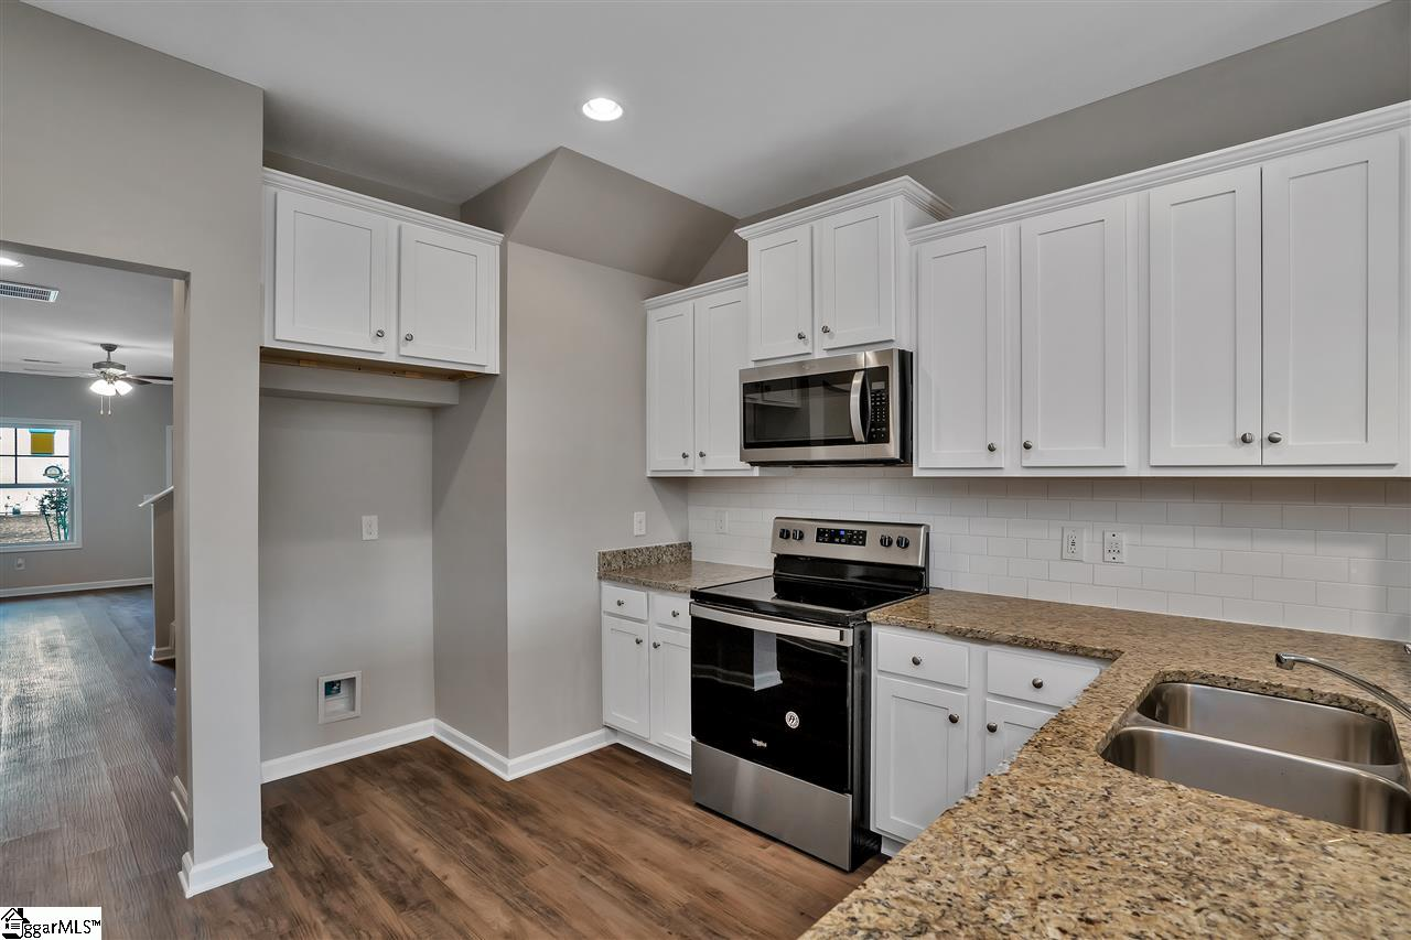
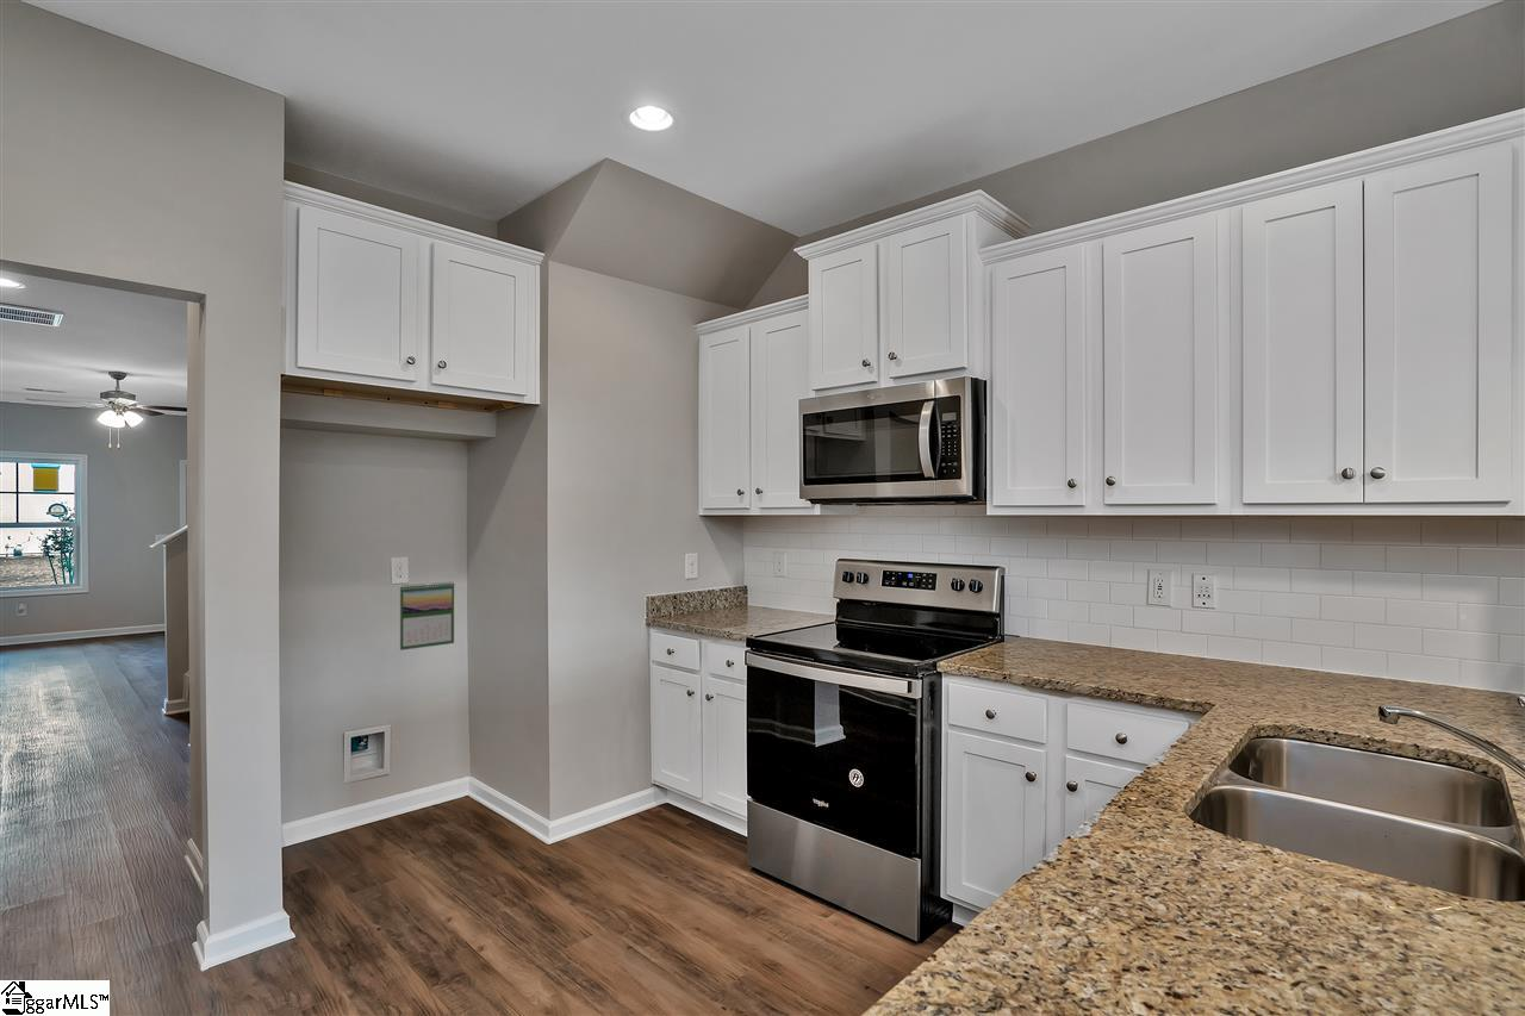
+ calendar (428, 613)
